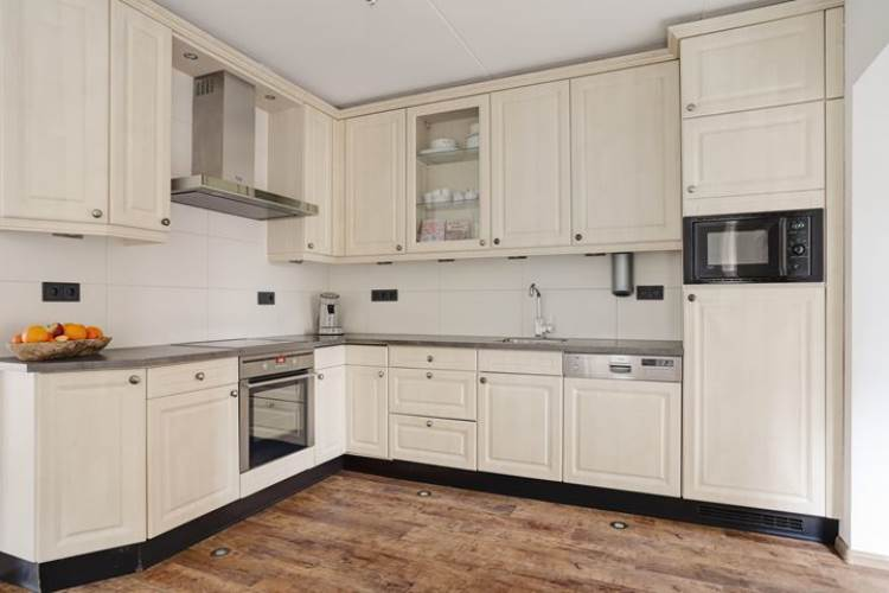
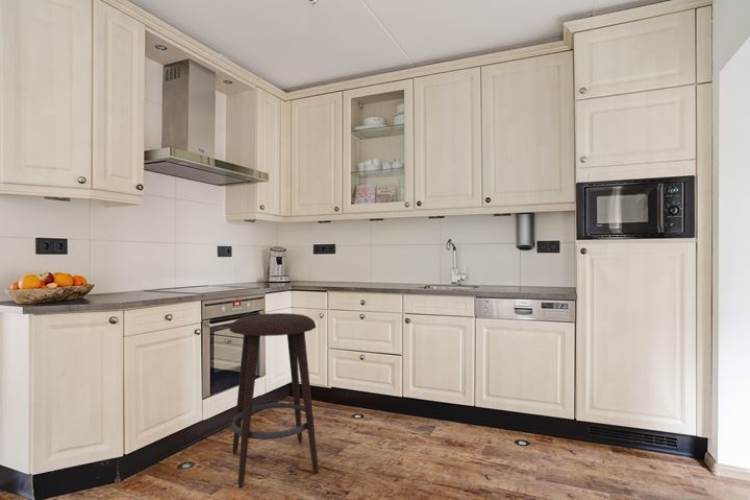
+ stool (273, 403)
